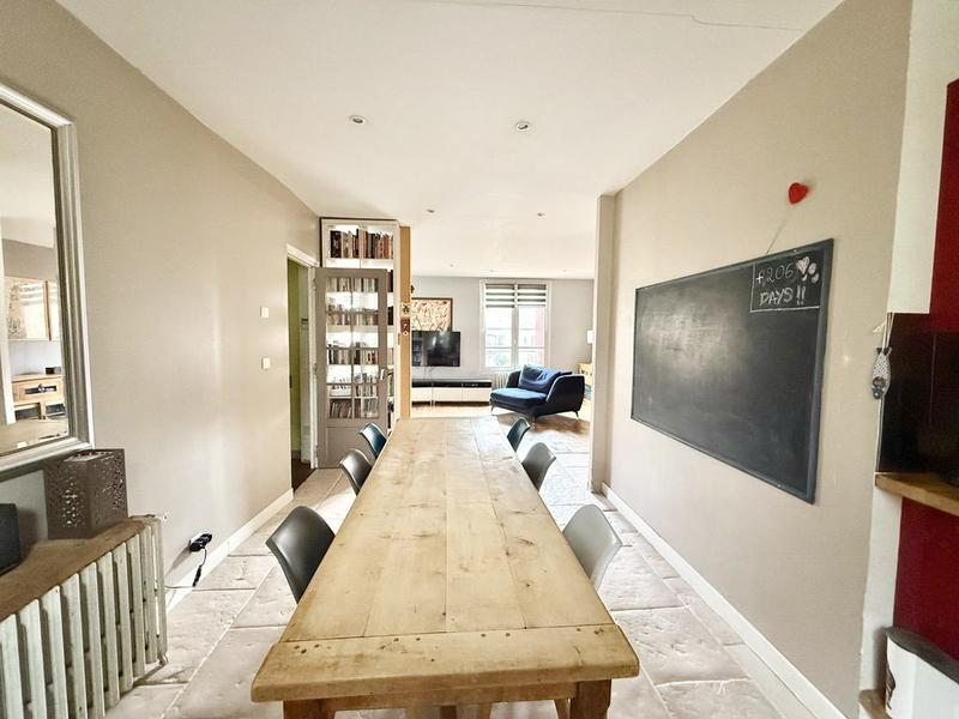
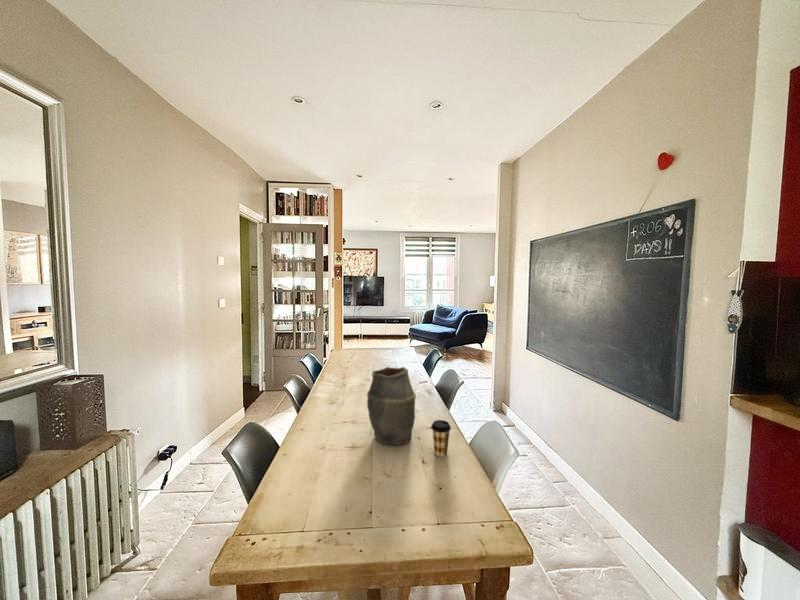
+ vase (391, 403)
+ coffee cup (440, 438)
